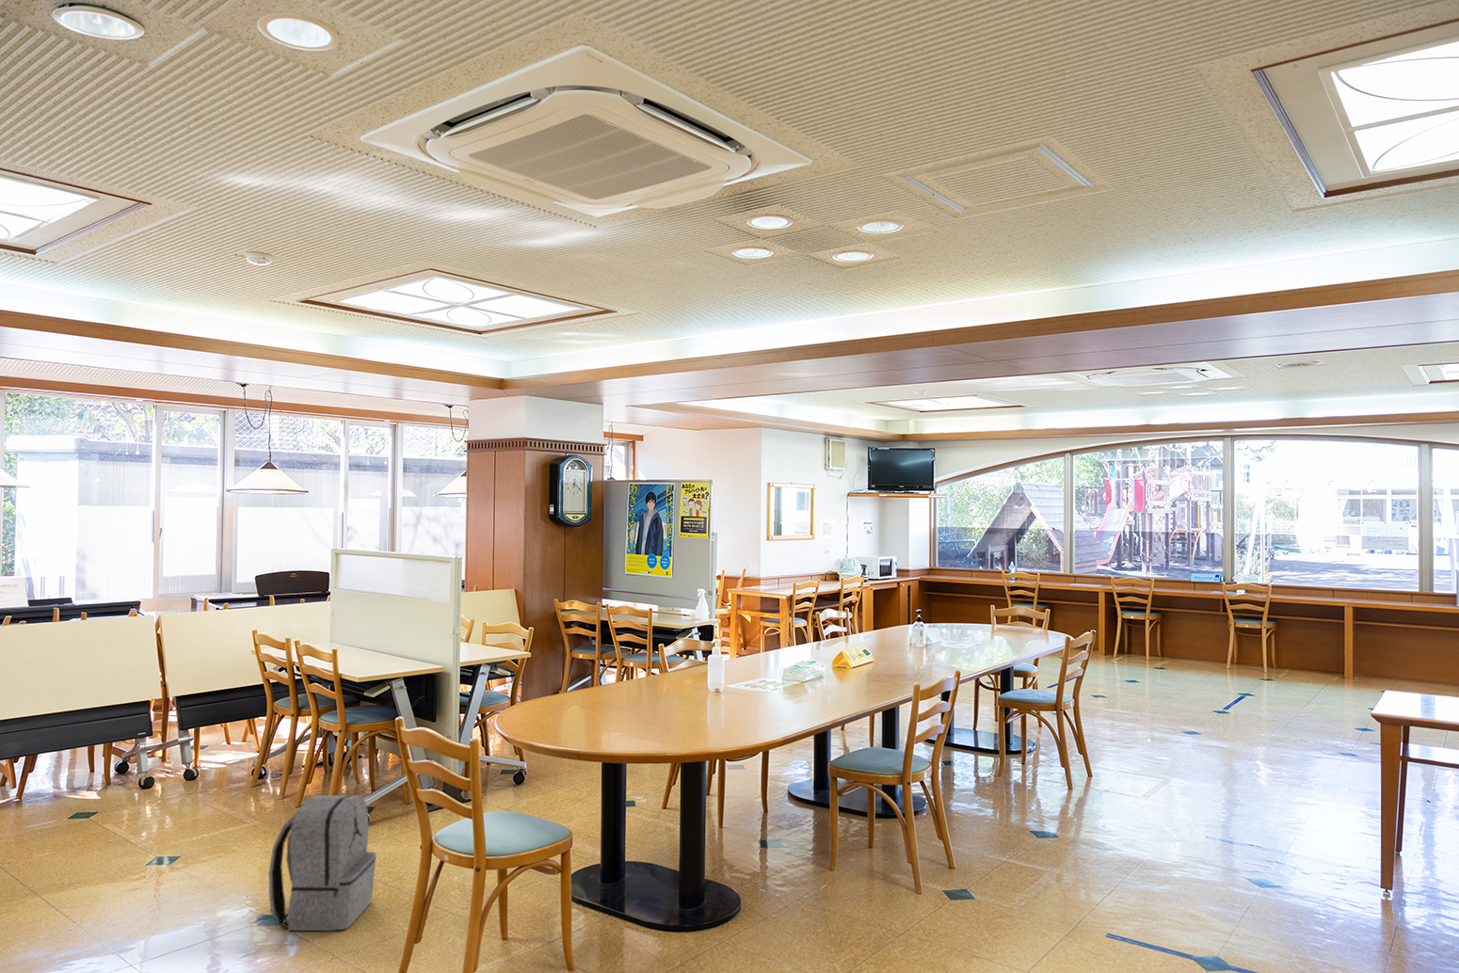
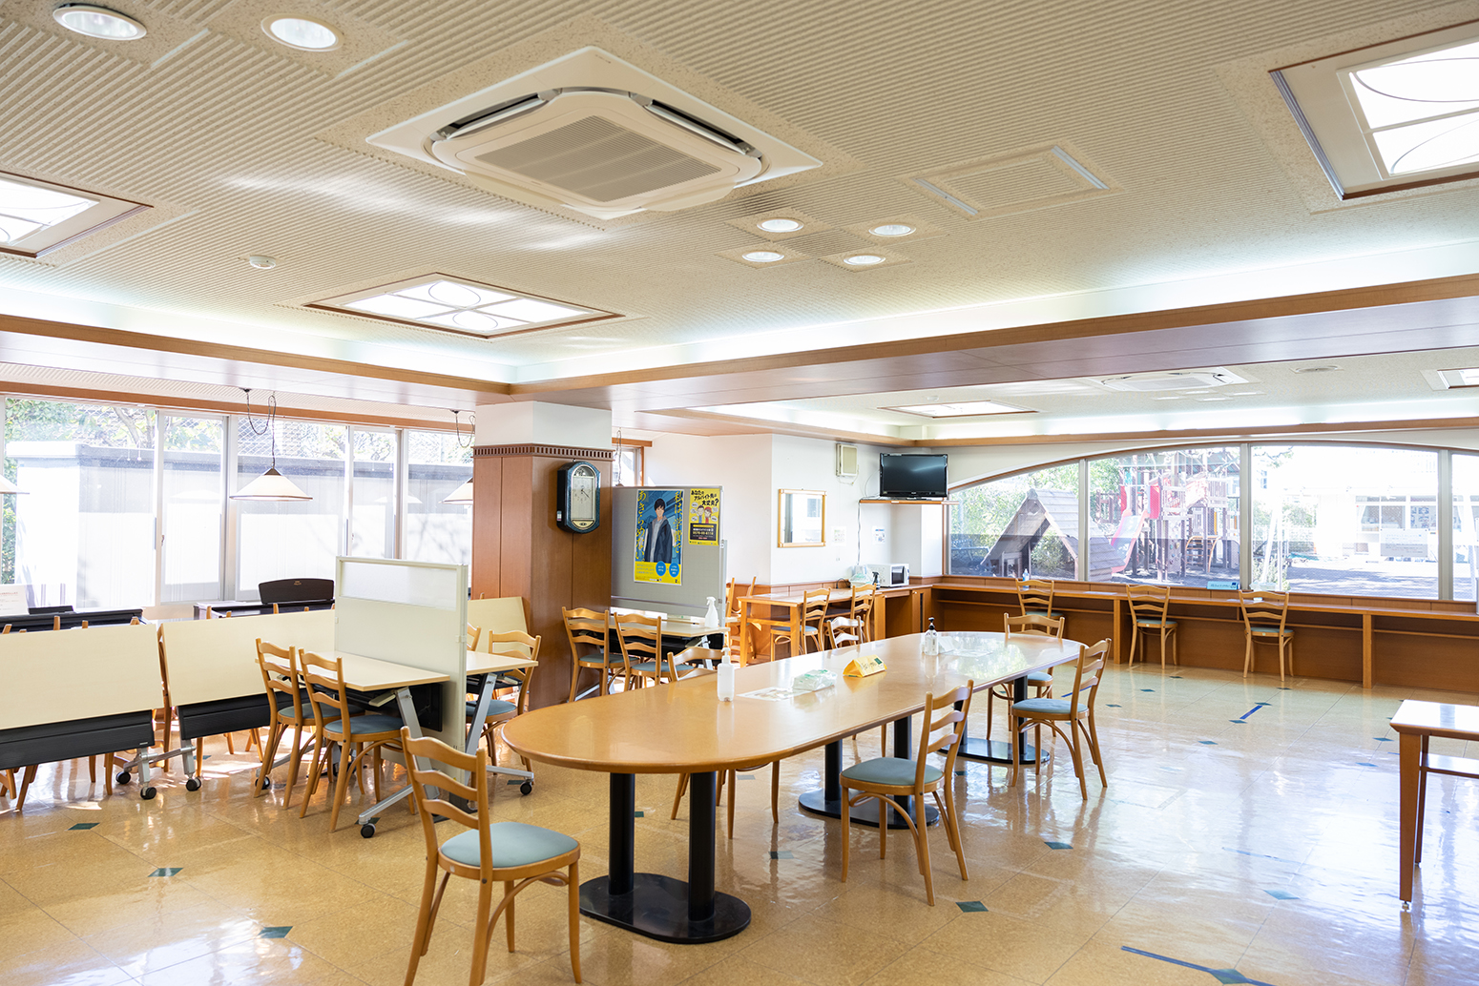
- backpack (323, 857)
